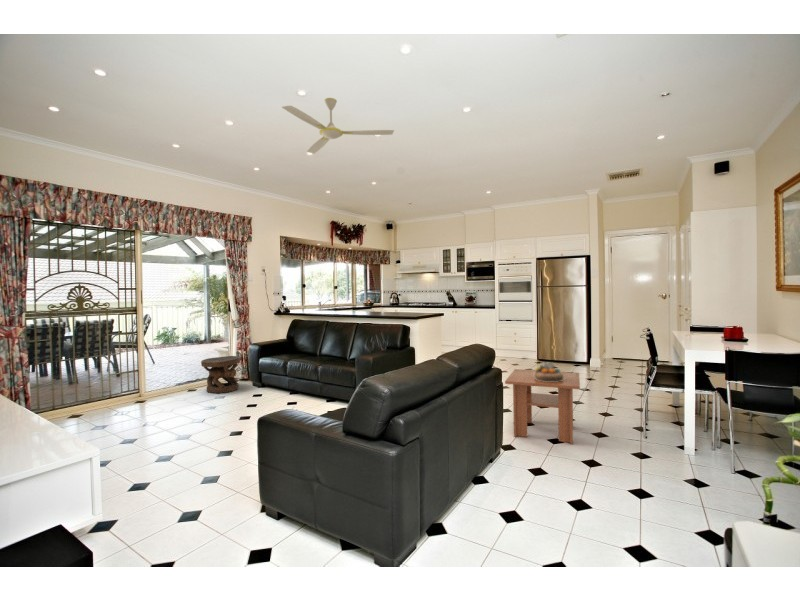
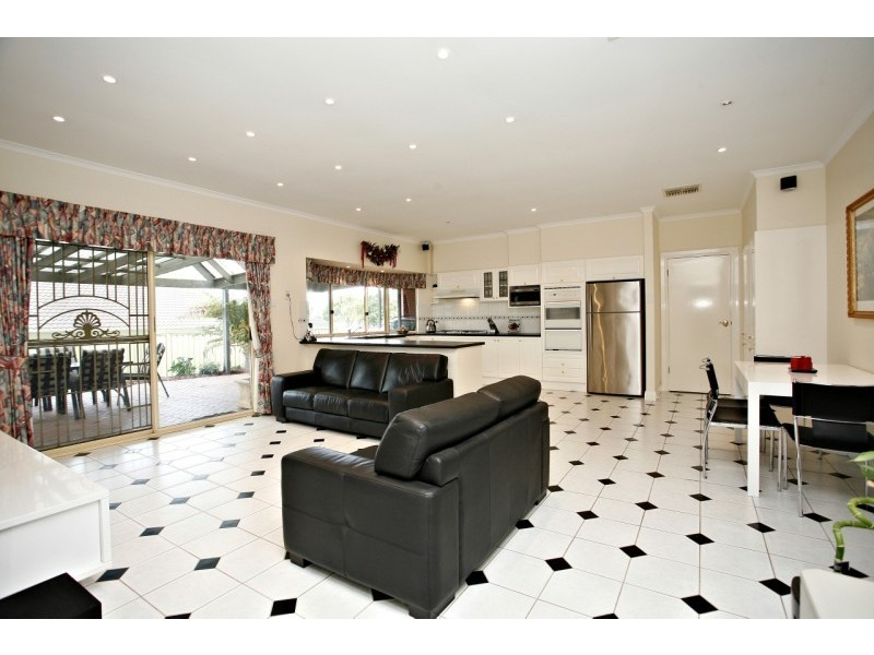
- side table (222, 373)
- decorative bowl (548, 370)
- ceiling fan (337, 128)
- coffee table (544, 404)
